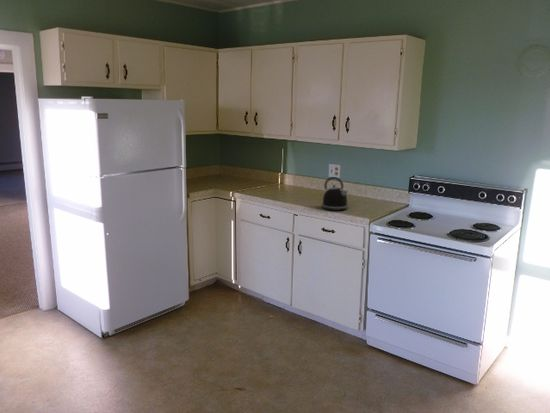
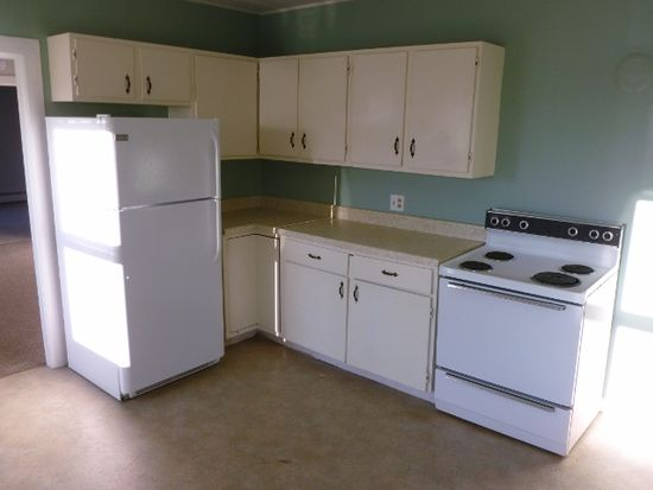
- kettle (335, 192)
